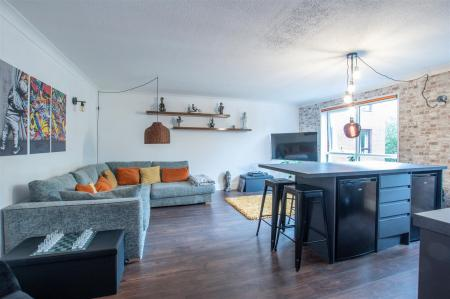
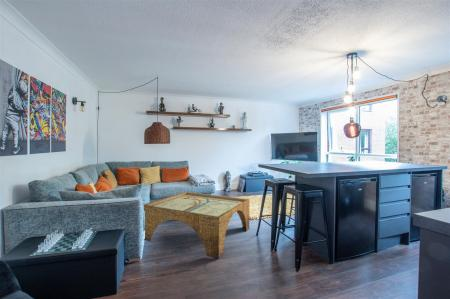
+ coffee table (198, 218)
